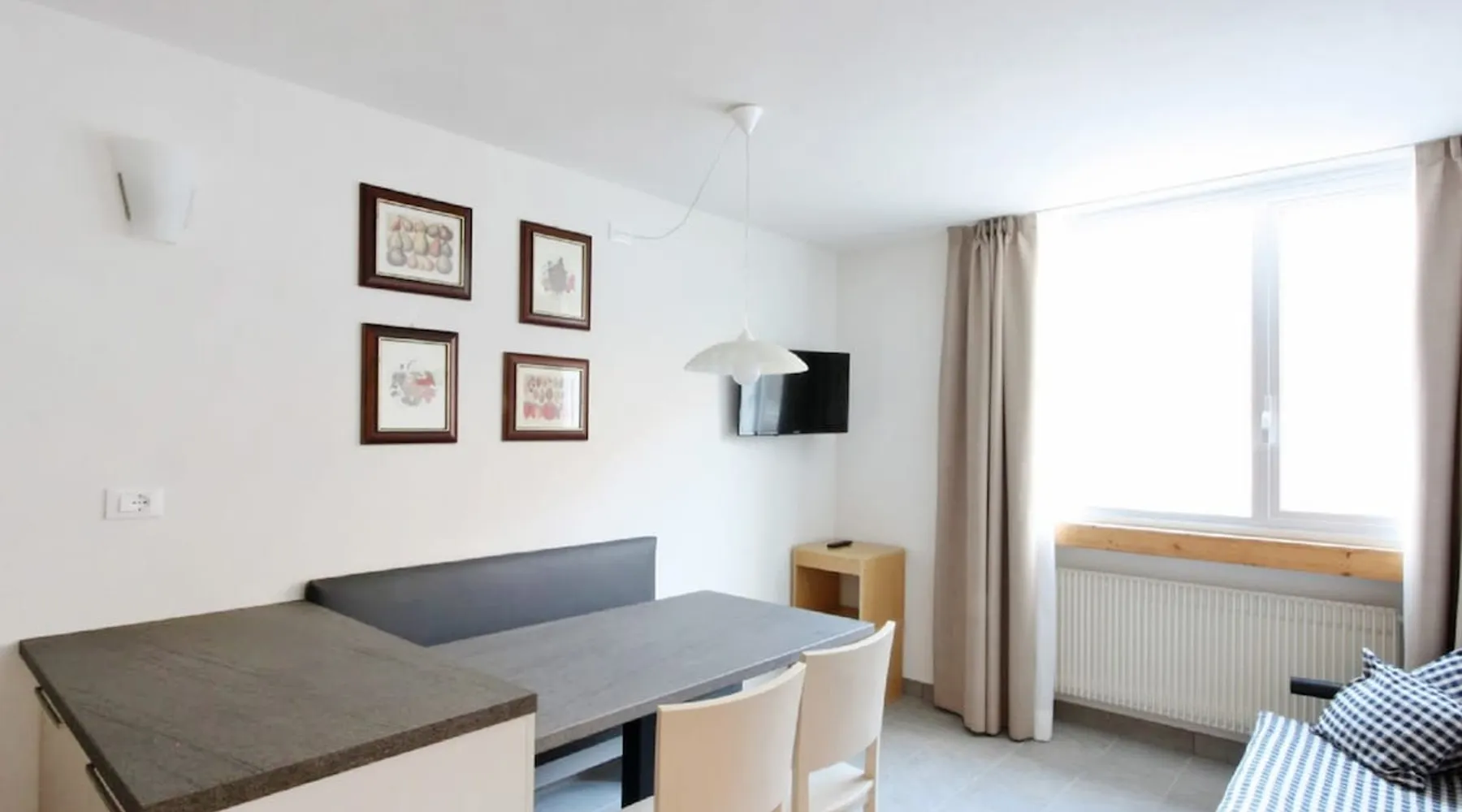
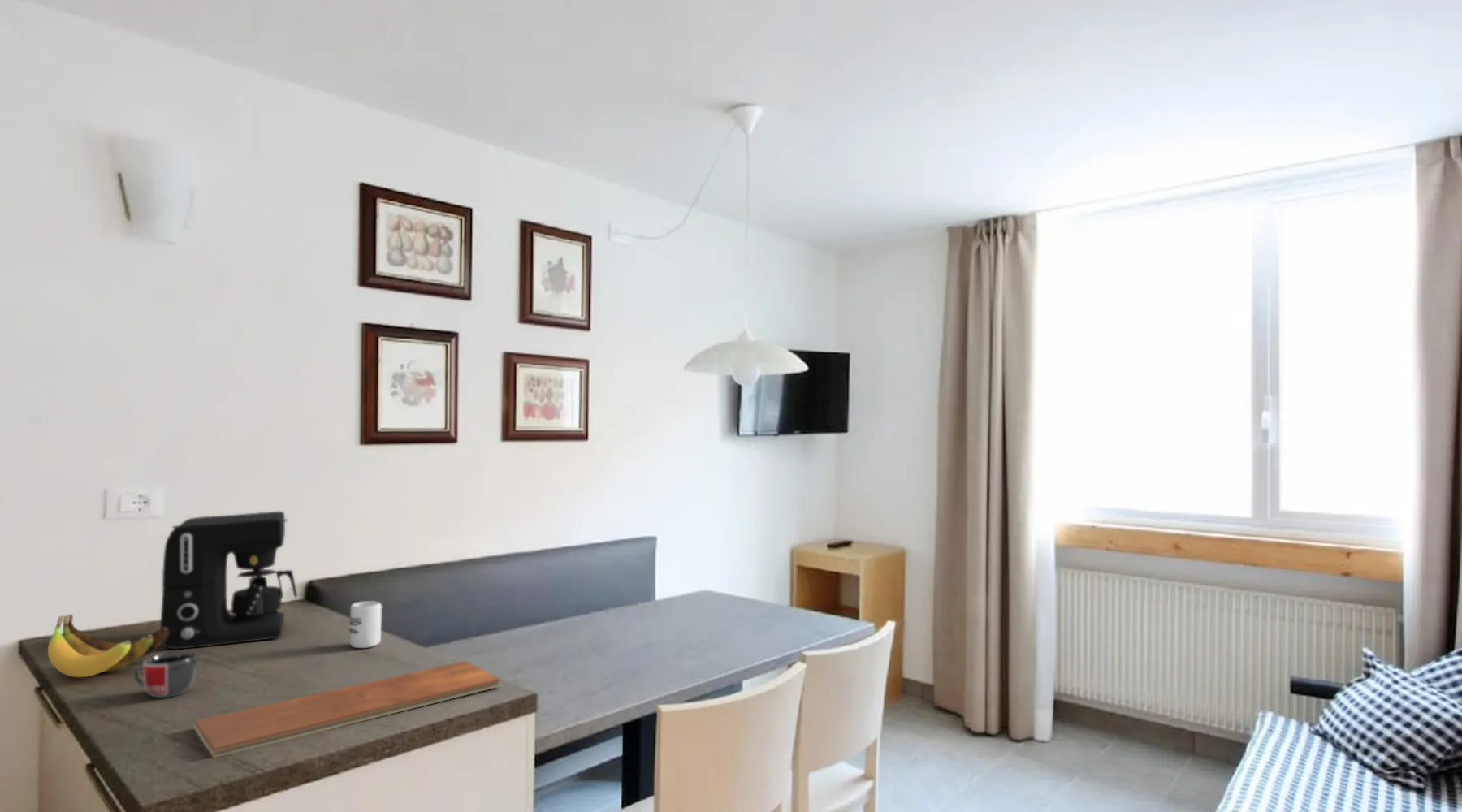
+ chopping board (358, 702)
+ banana (106, 642)
+ cup (365, 624)
+ coffee maker (237, 576)
+ mug (162, 675)
